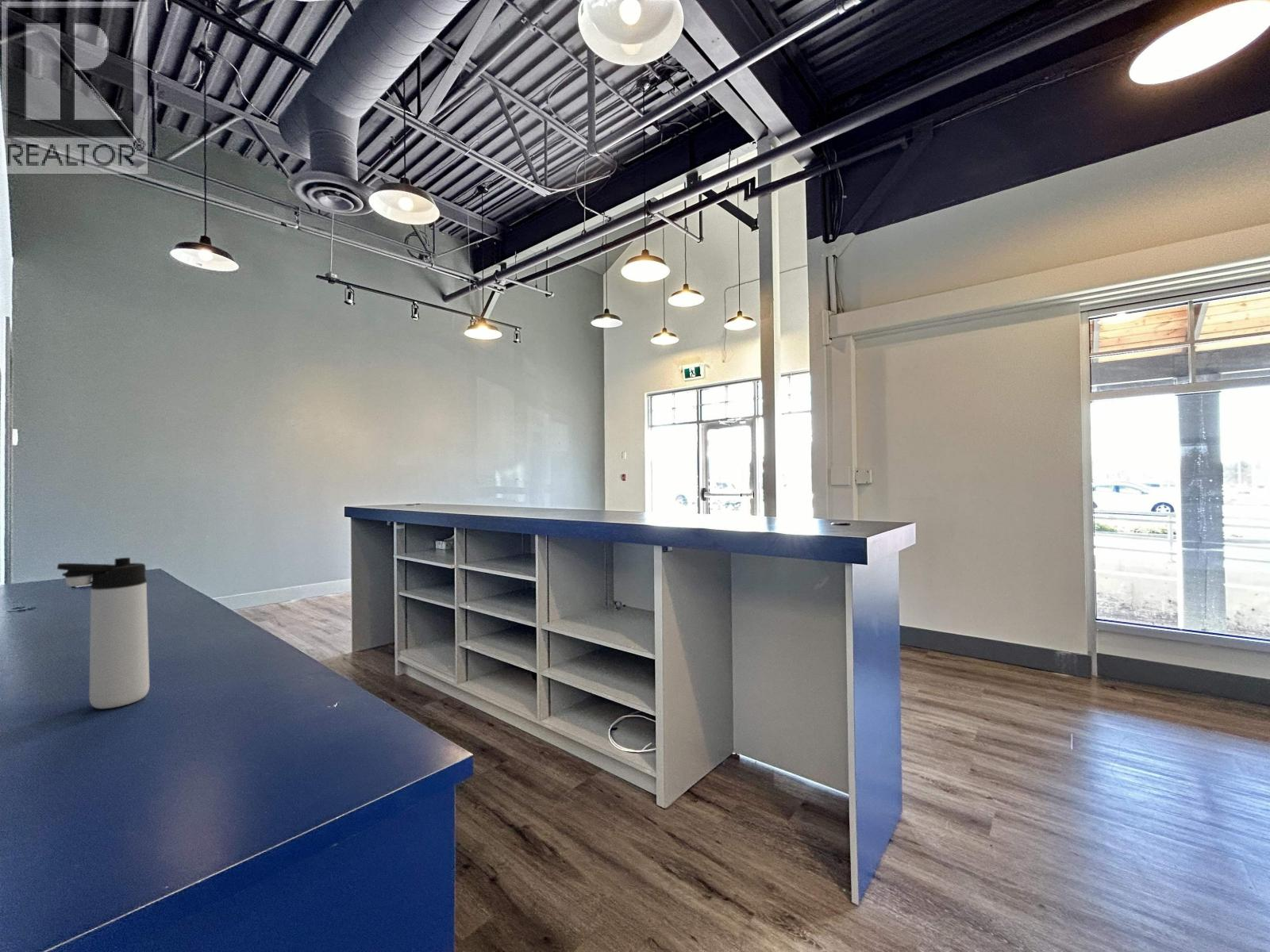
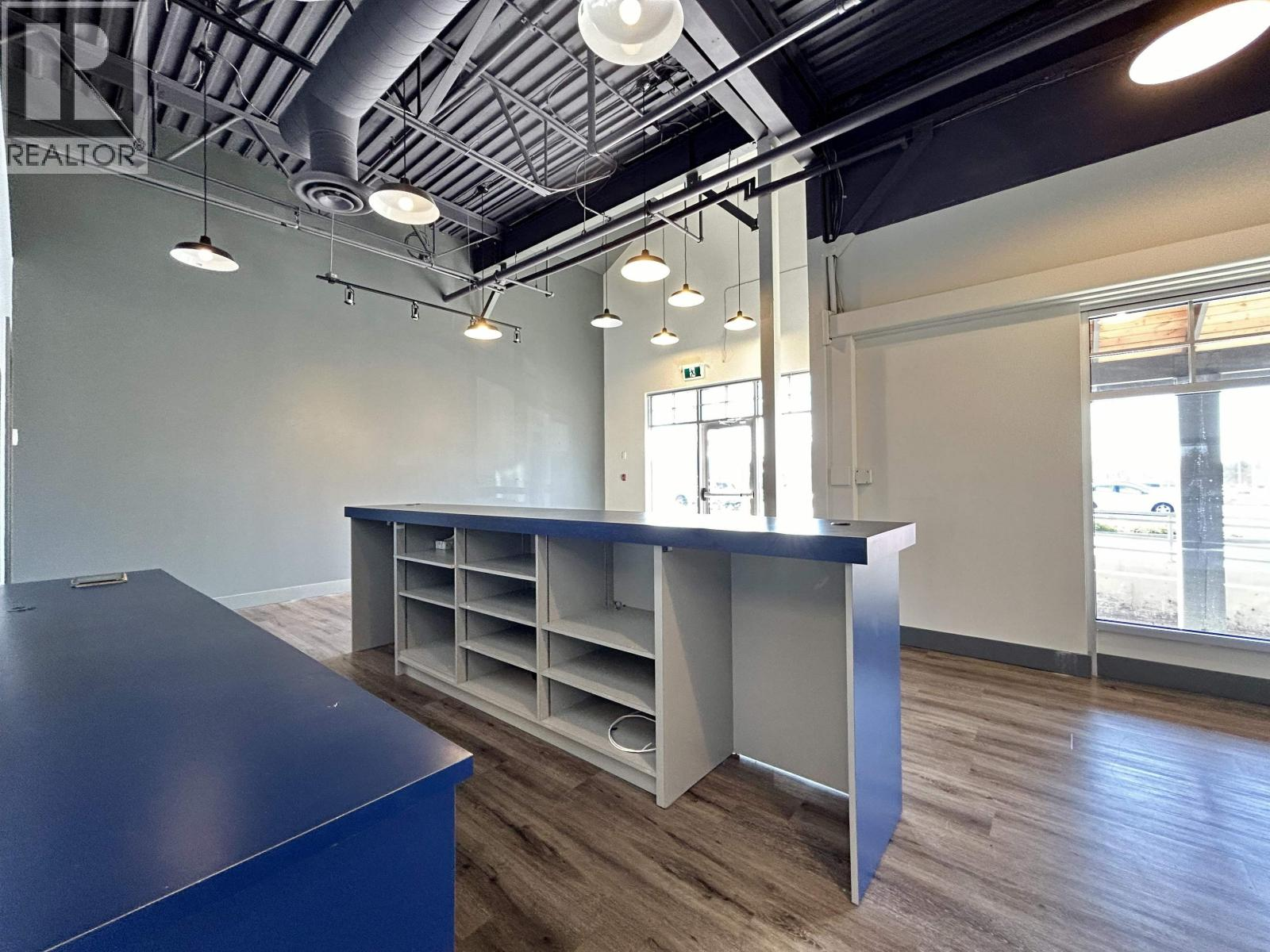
- thermos bottle (105, 631)
